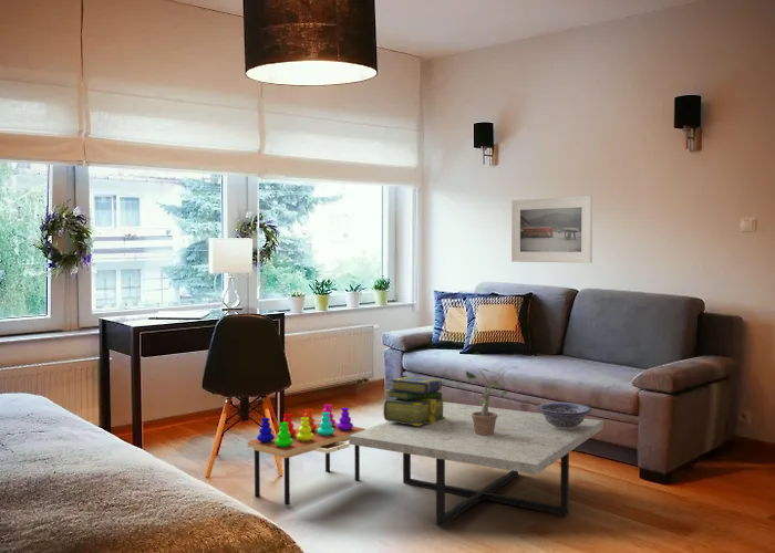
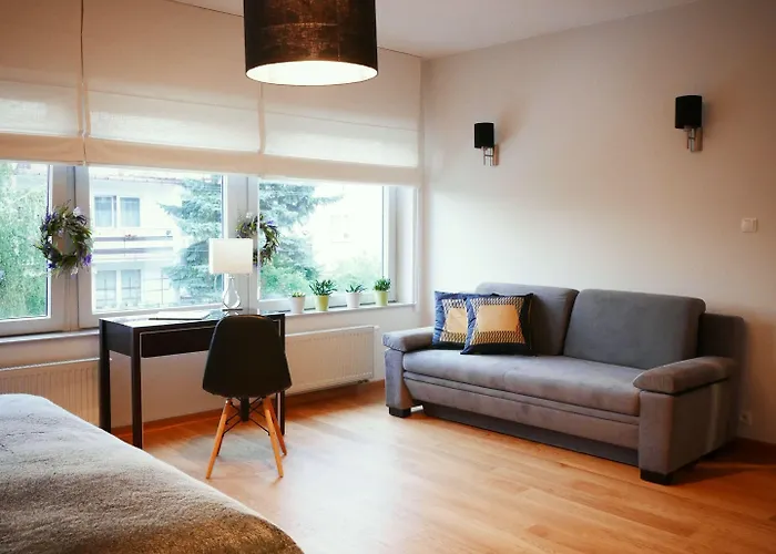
- stacking toy (312, 450)
- coffee table (480, 462)
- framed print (550, 230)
- potted plant (487, 394)
- decorative bowl (564, 417)
- stack of books (414, 398)
